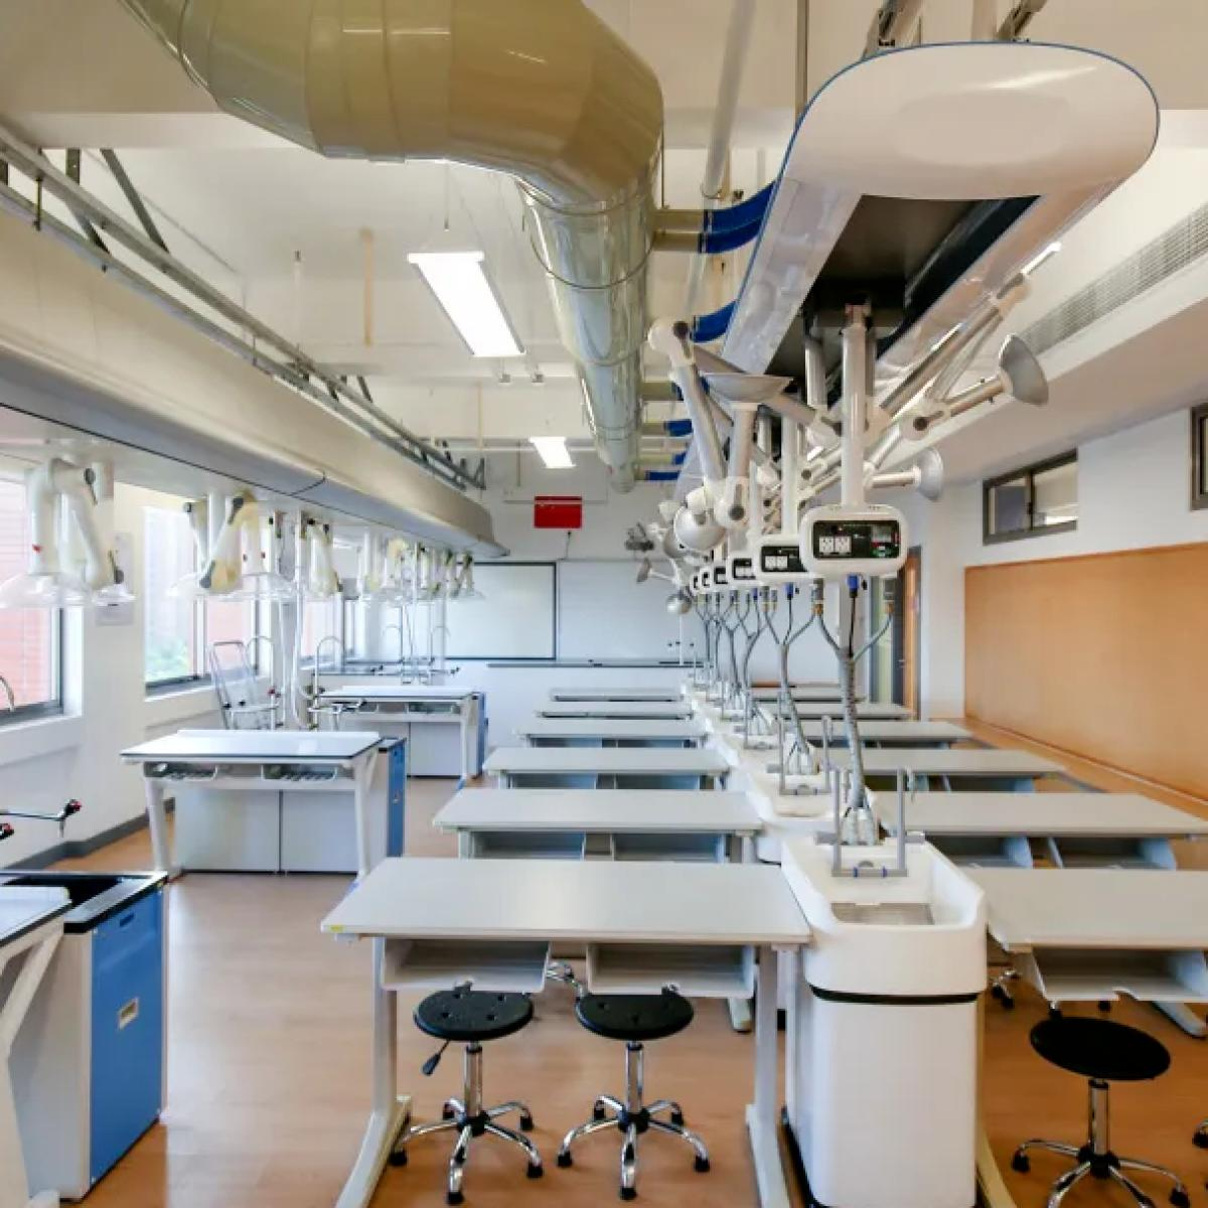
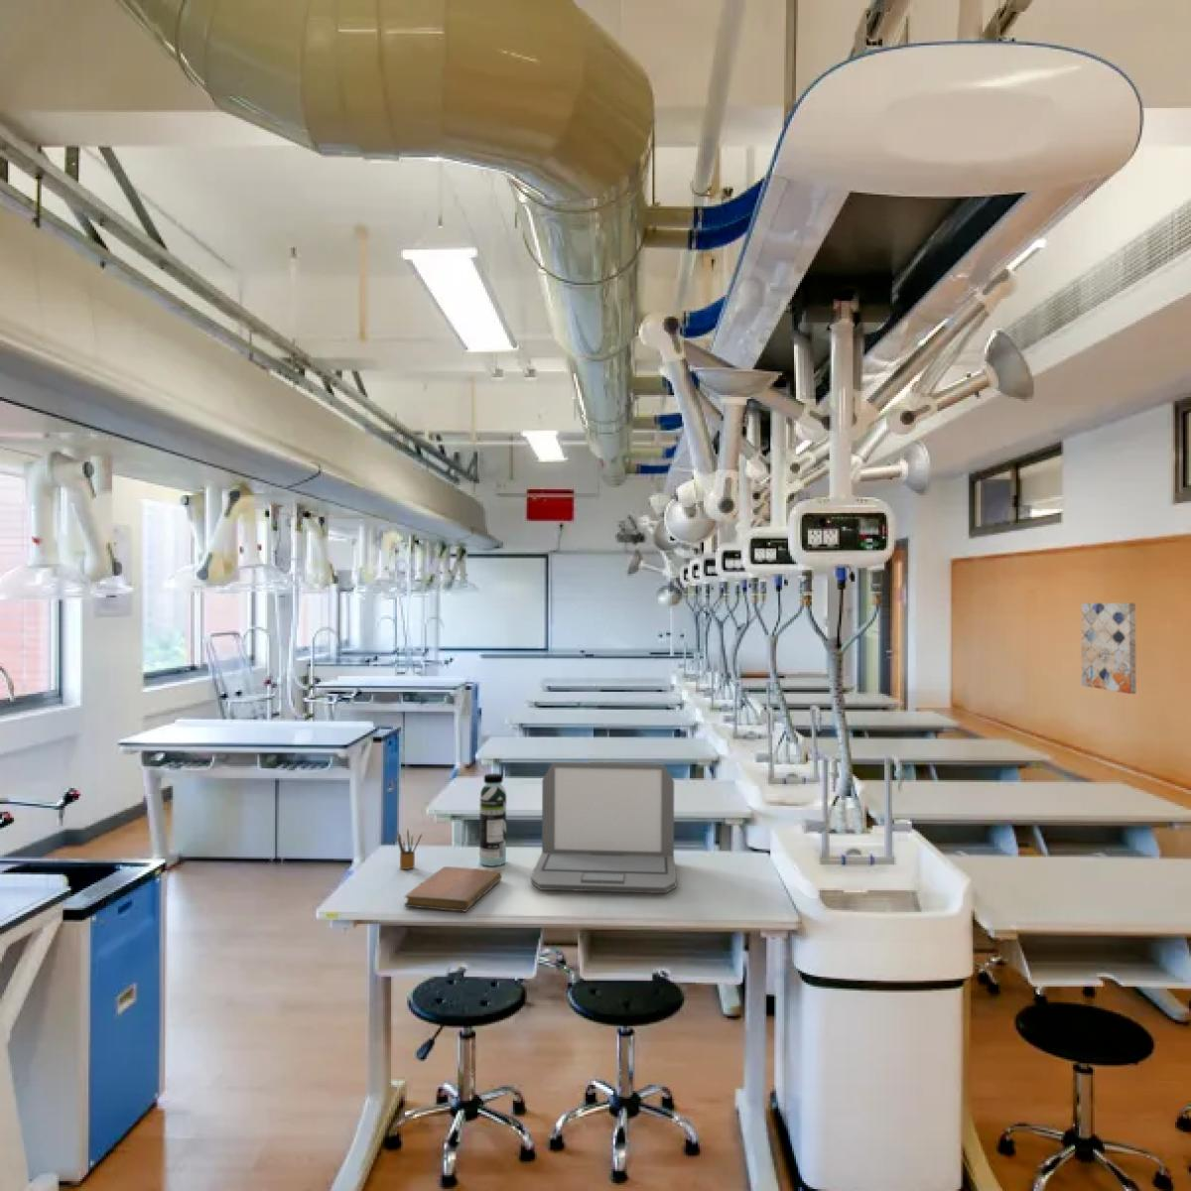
+ water bottle (492, 818)
+ wall art (1108, 646)
+ laptop (604, 823)
+ notebook (455, 888)
+ pencil box (408, 849)
